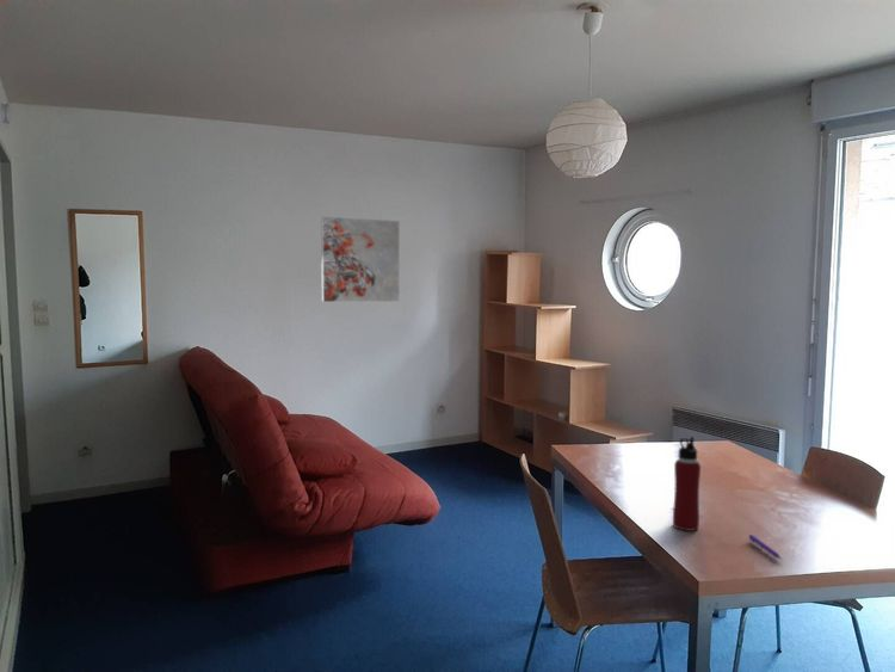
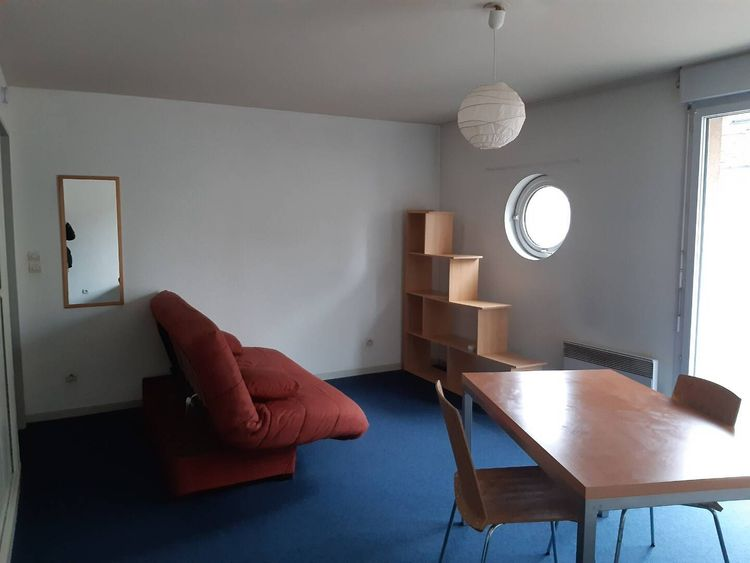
- water bottle (686, 481)
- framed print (360, 260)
- pen (764, 545)
